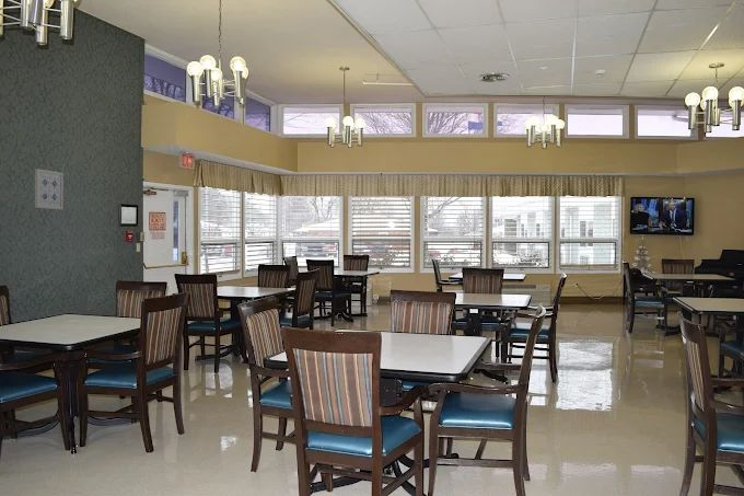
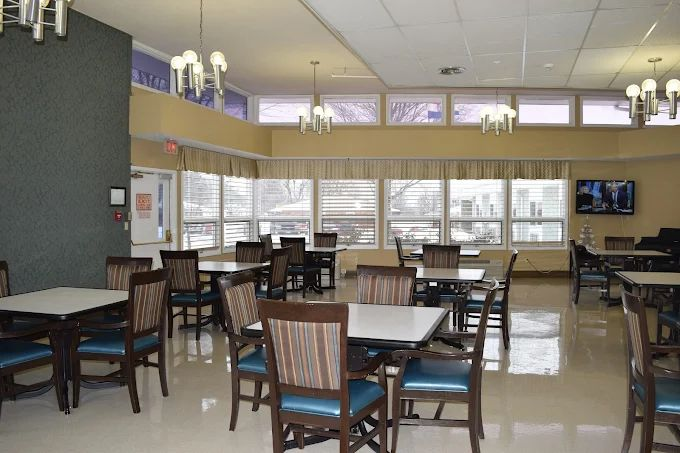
- wall art (49, 189)
